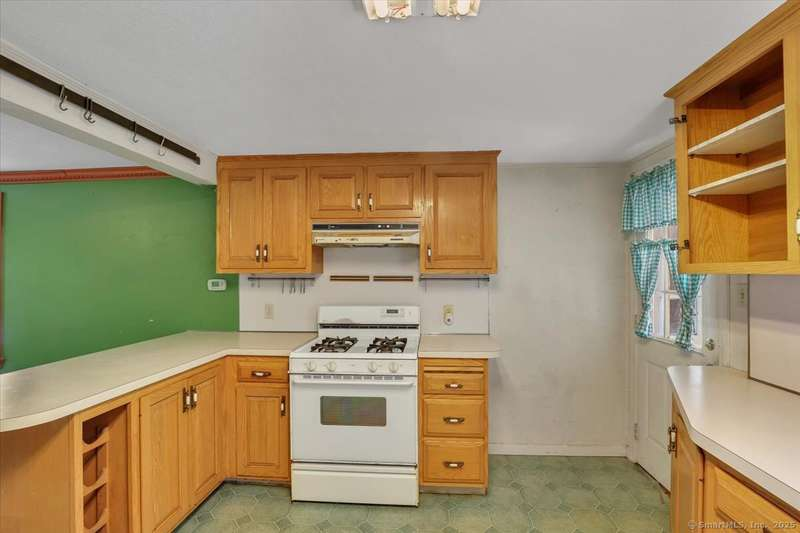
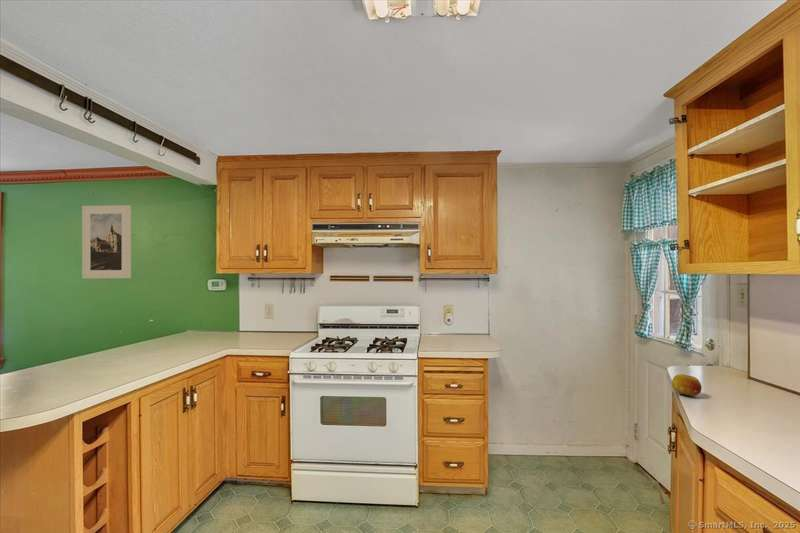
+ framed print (106, 242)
+ fruit (686, 384)
